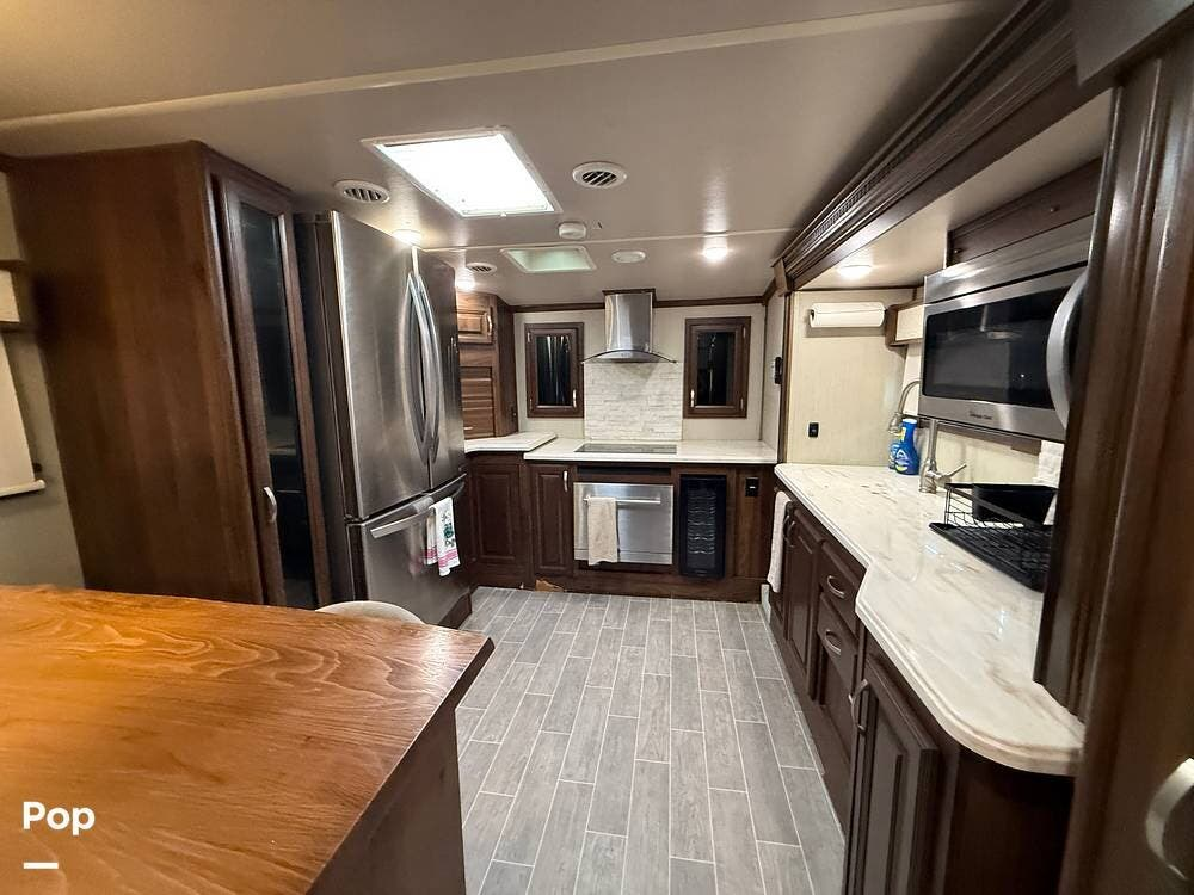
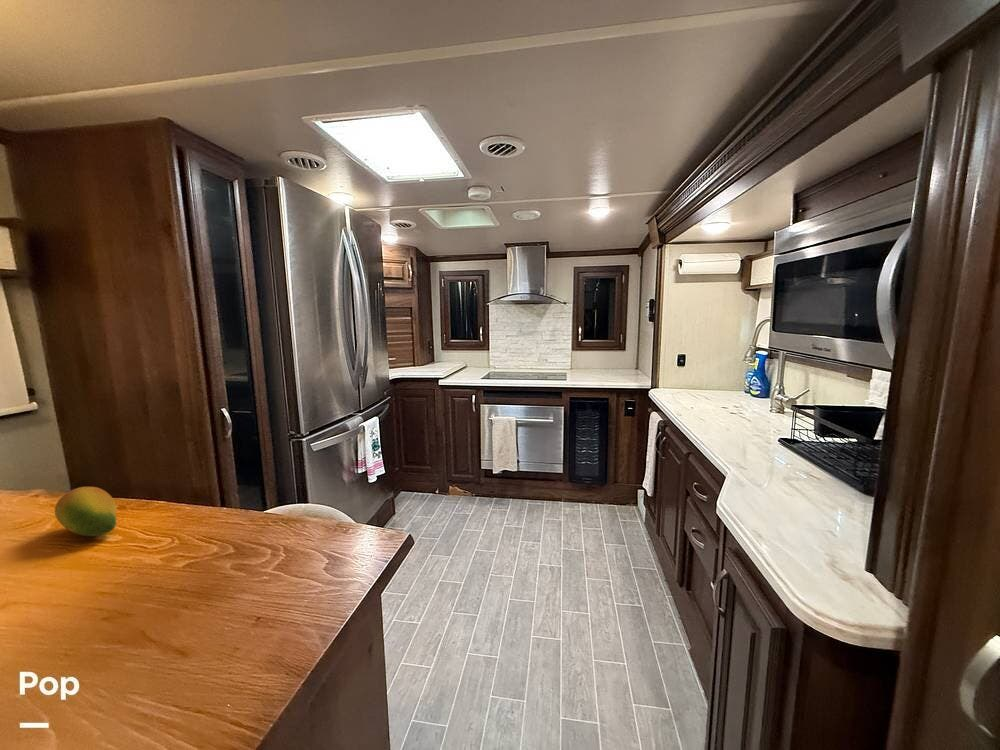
+ fruit (87, 511)
